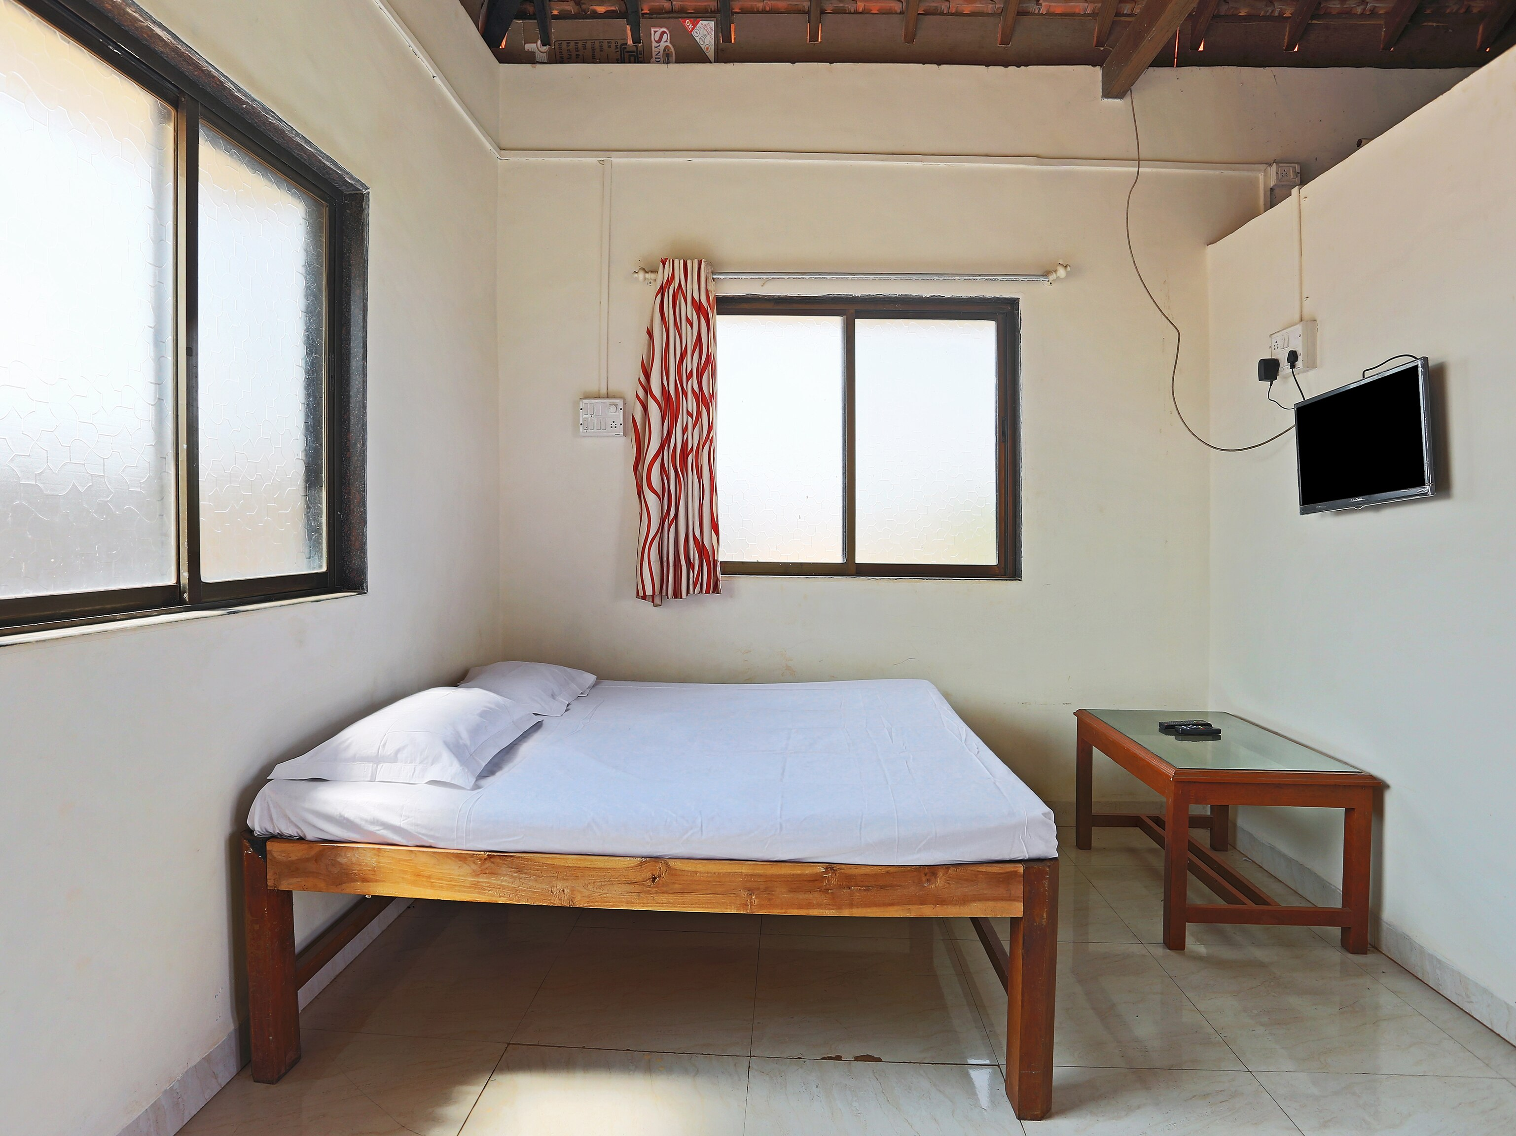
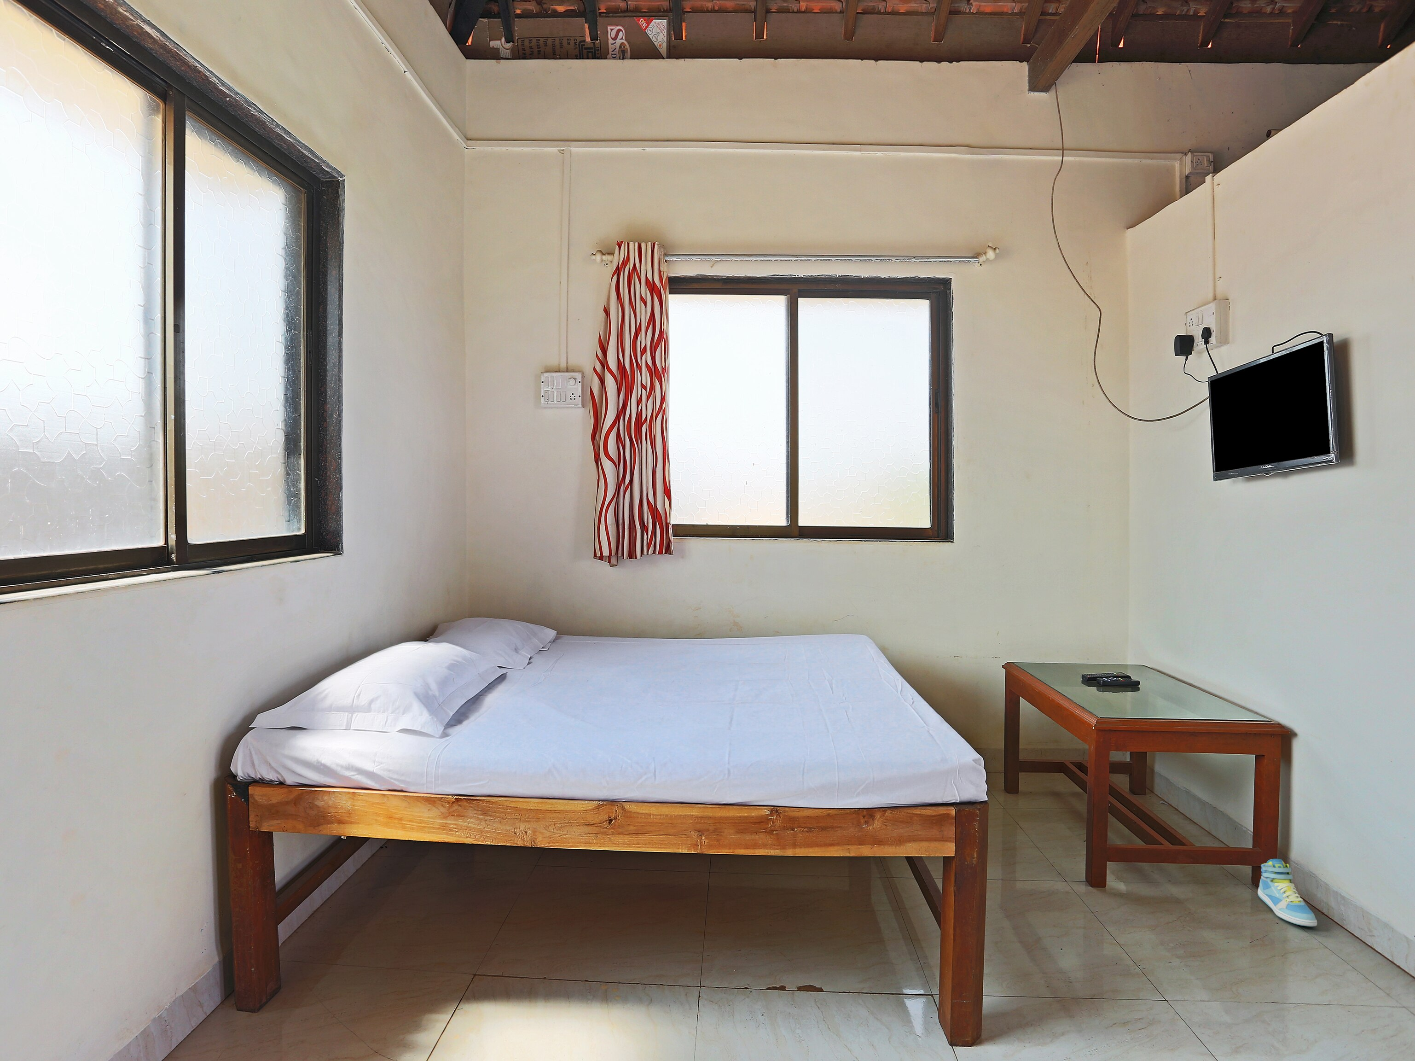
+ sneaker (1285, 888)
